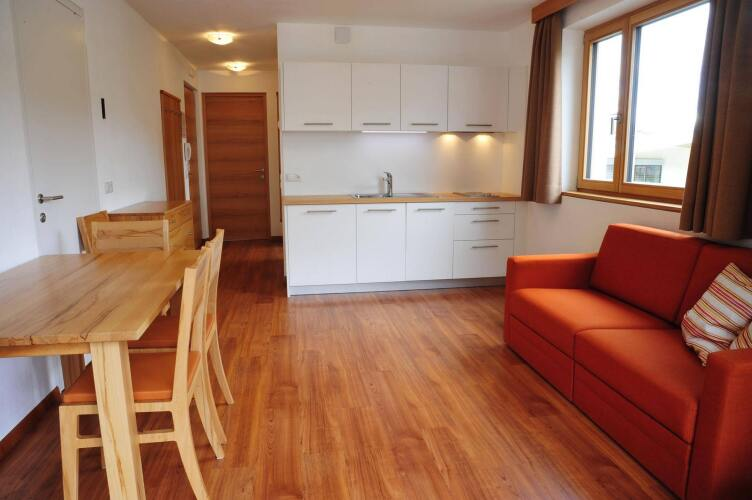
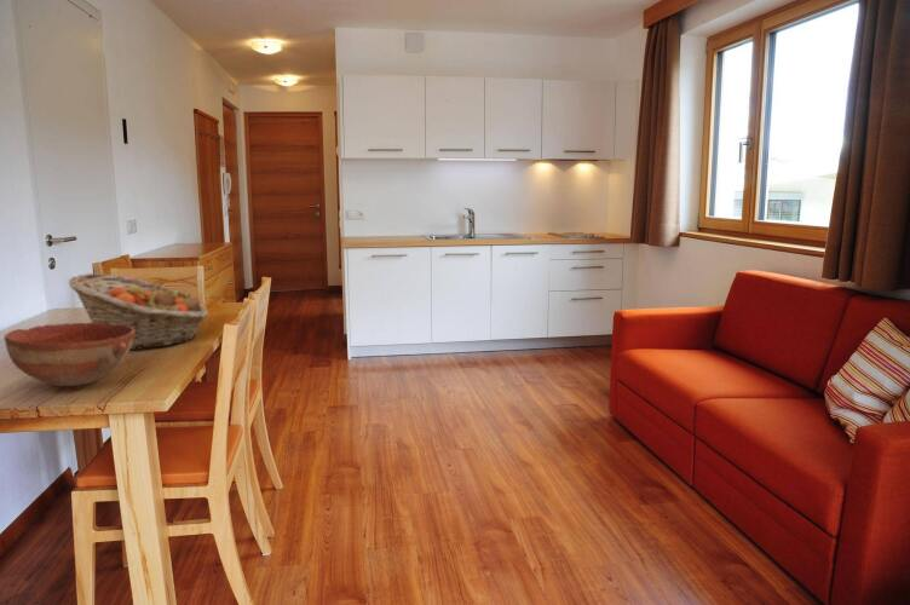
+ fruit basket (142, 306)
+ bowl (74, 356)
